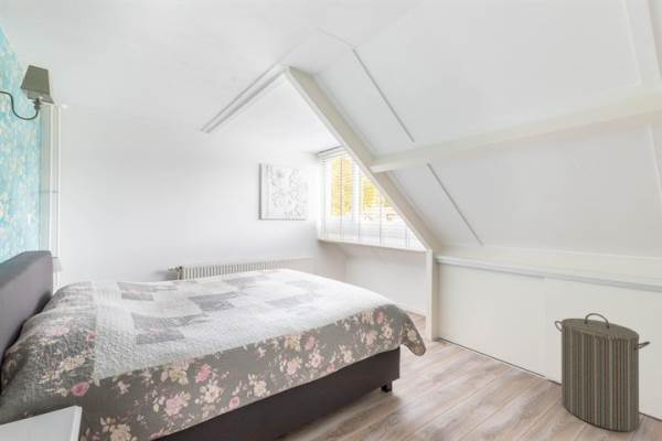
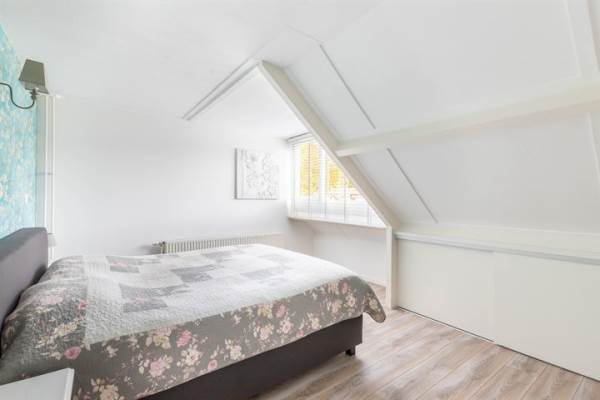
- laundry hamper (597, 363)
